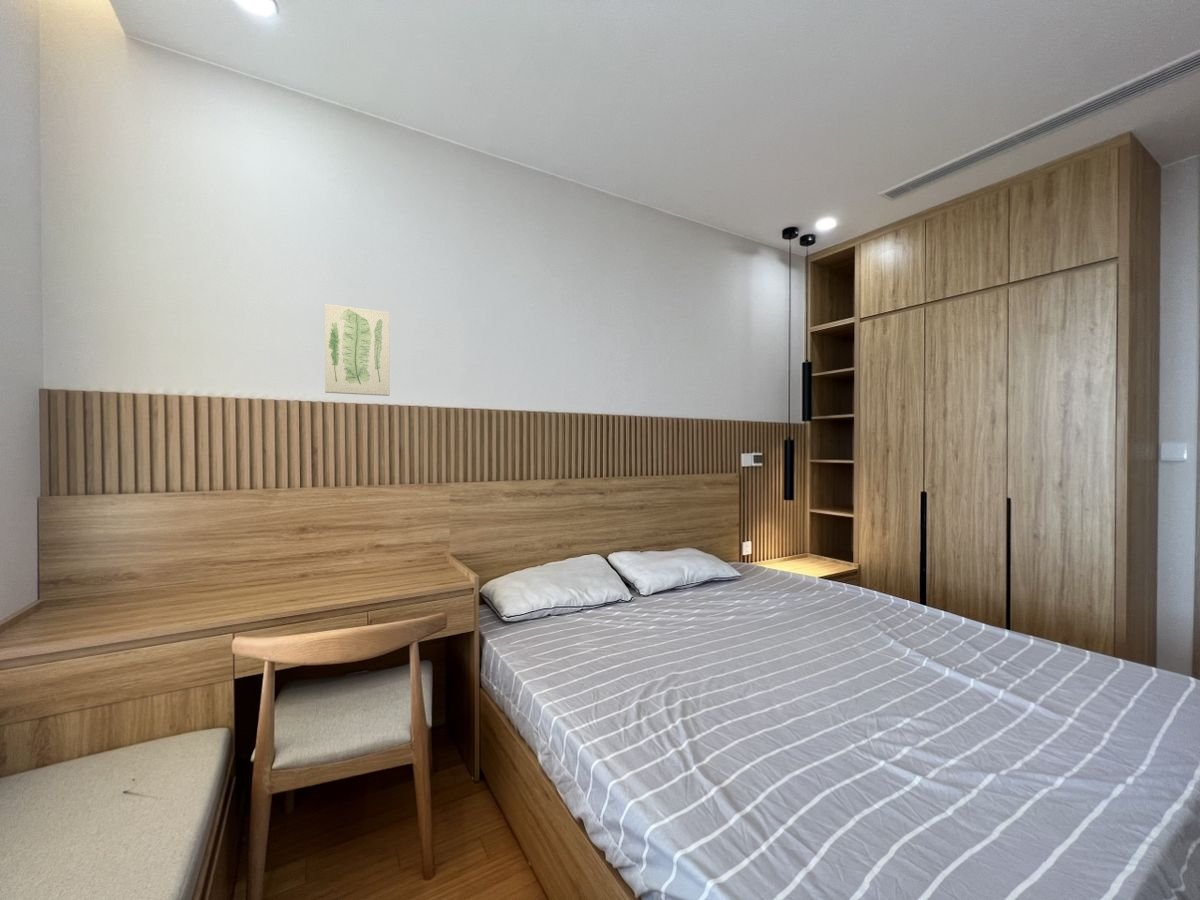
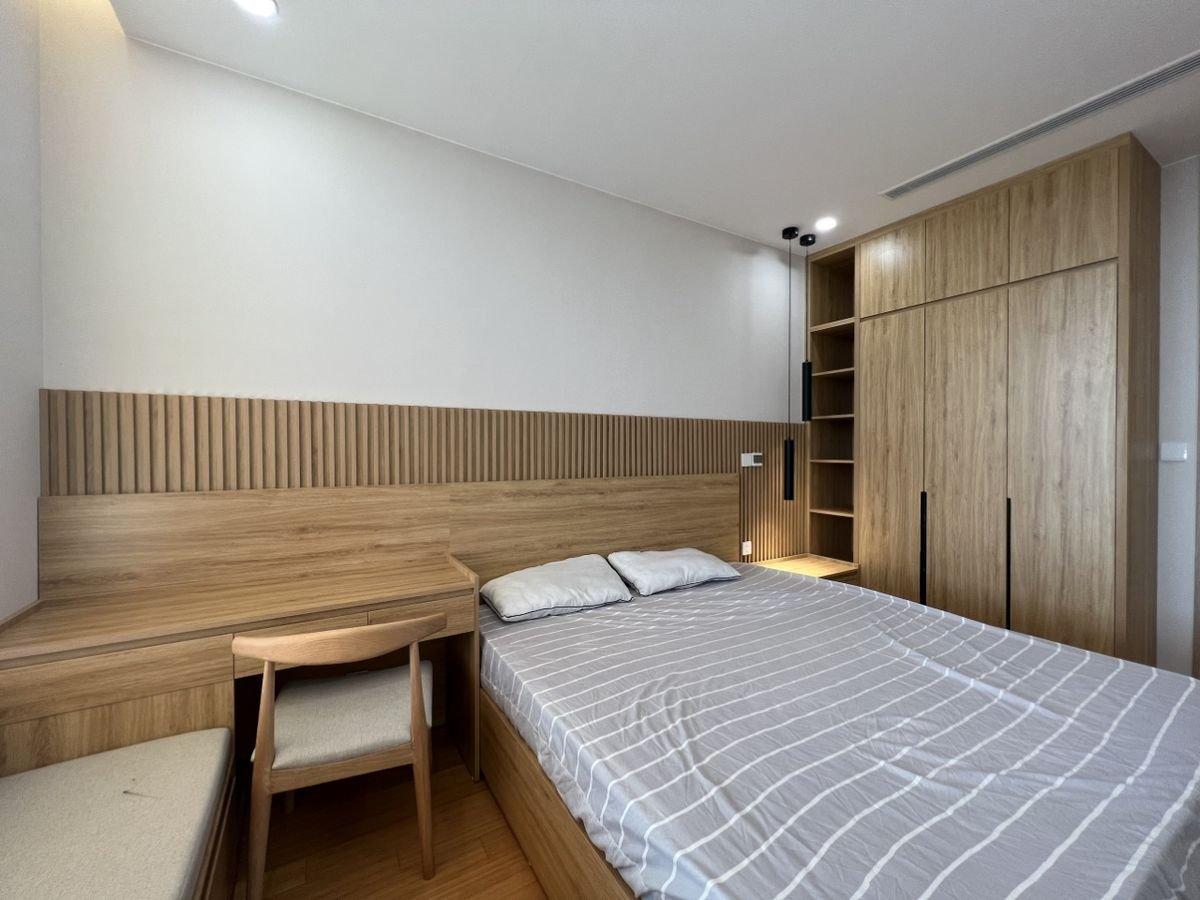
- wall art (358, 351)
